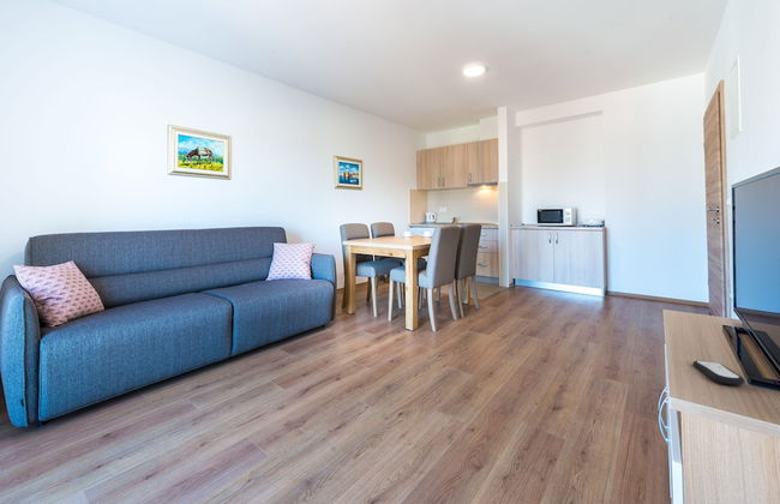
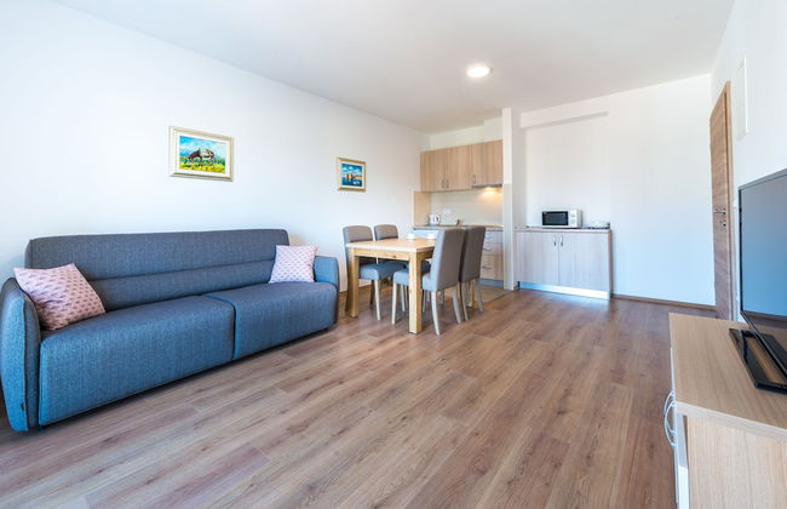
- remote control (718, 371)
